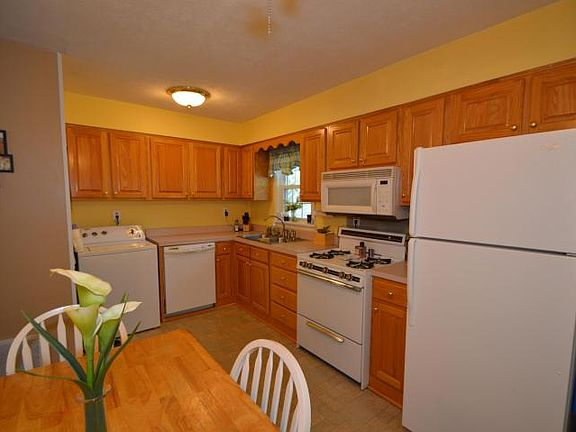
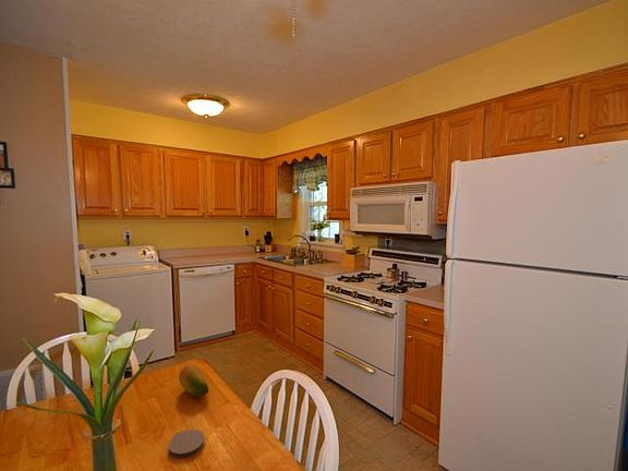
+ fruit (193, 379)
+ coaster (186, 443)
